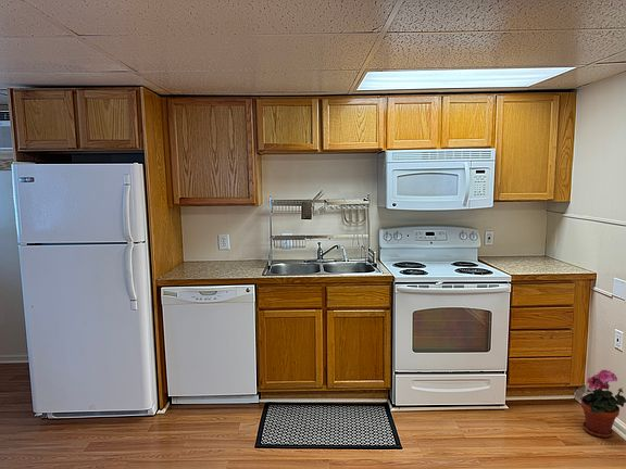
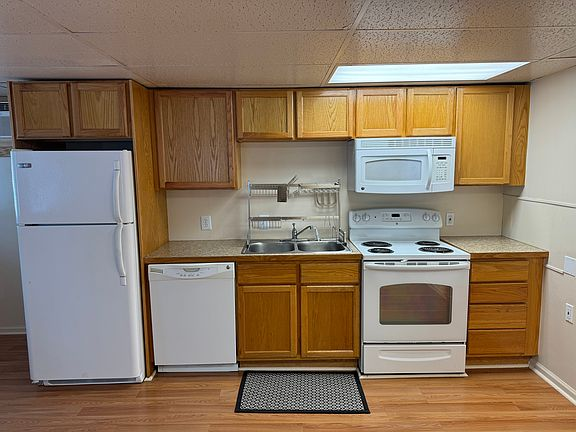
- potted plant (601, 400)
